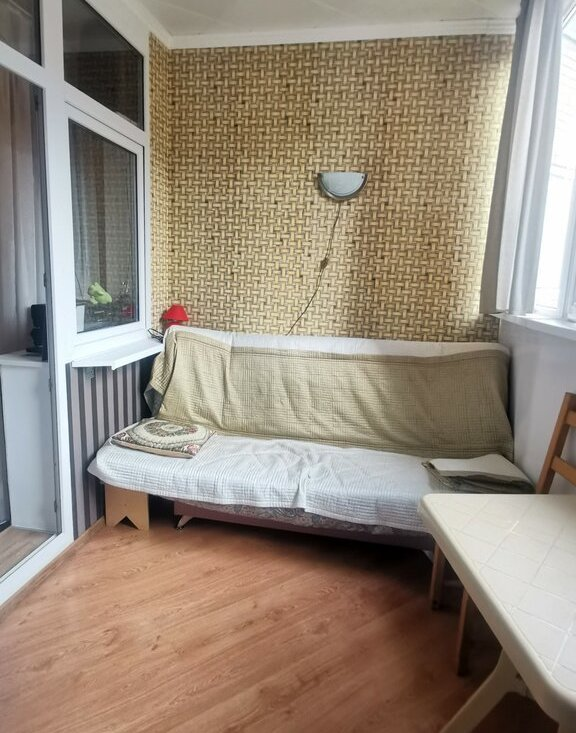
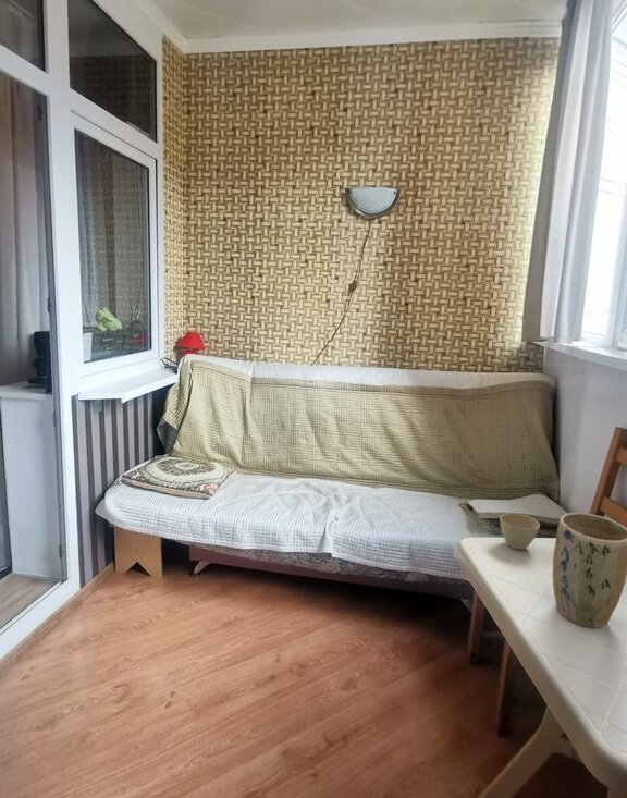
+ plant pot (588, 570)
+ flower pot (517, 532)
